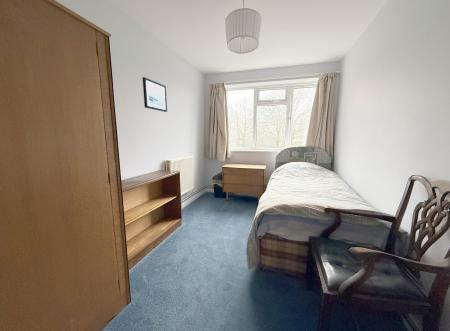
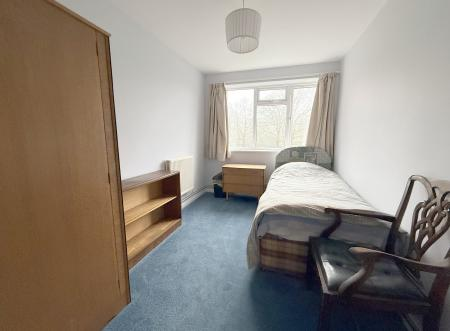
- wall art (155, 96)
